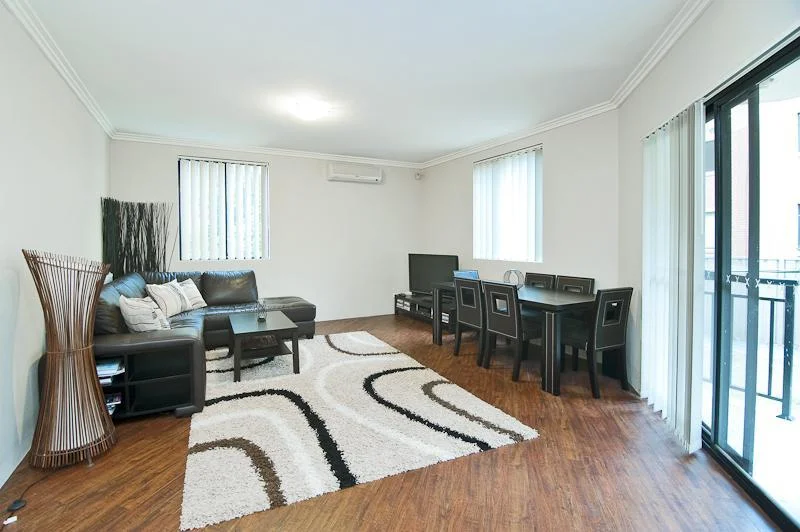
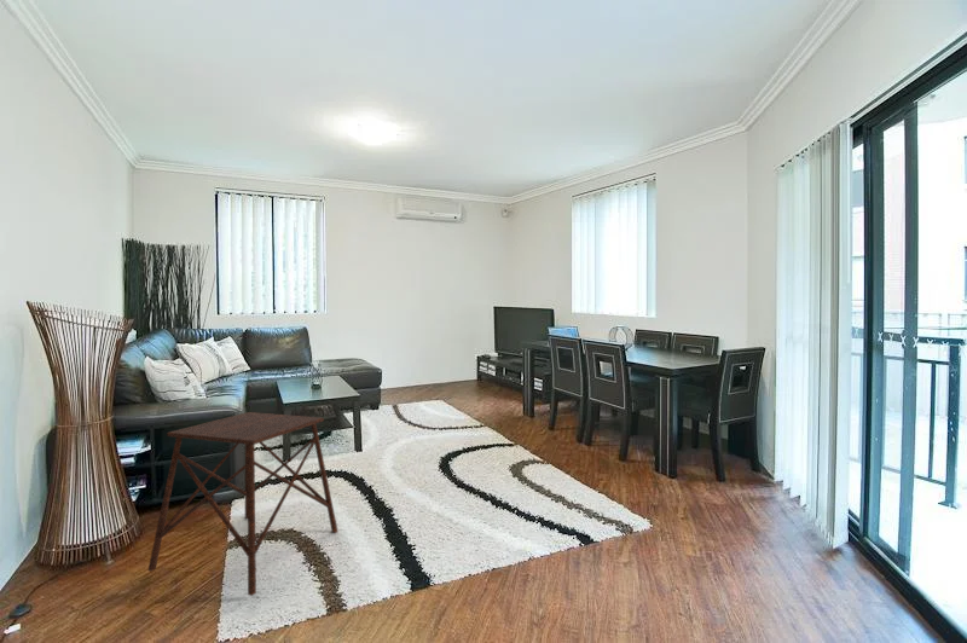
+ side table (249, 487)
